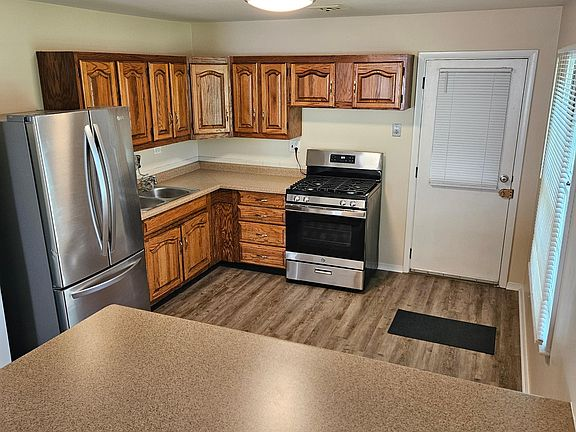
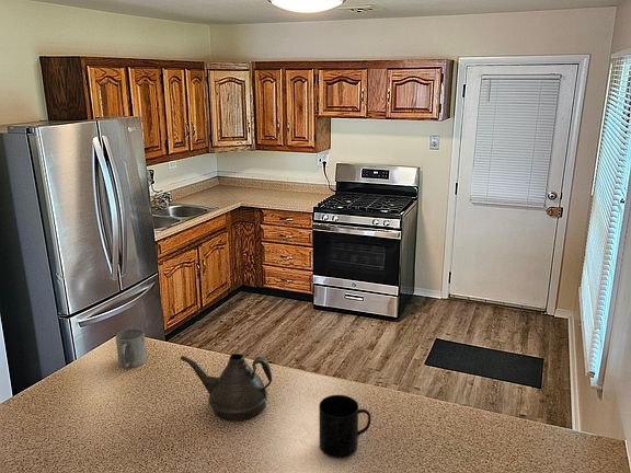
+ mug (344, 426)
+ teapot (227, 380)
+ mug (129, 350)
